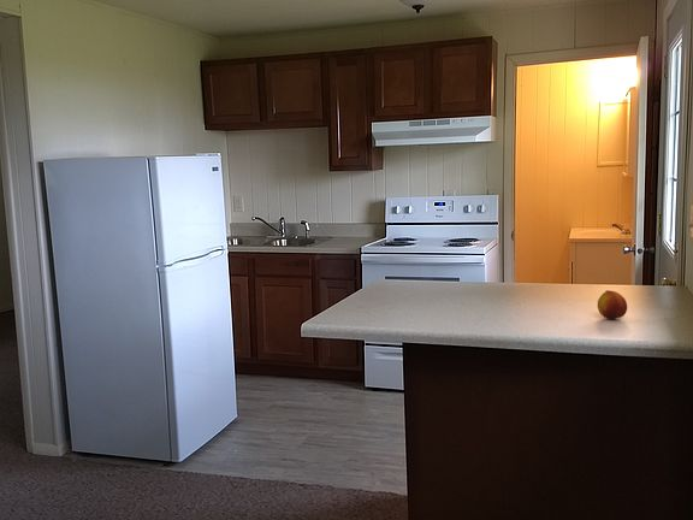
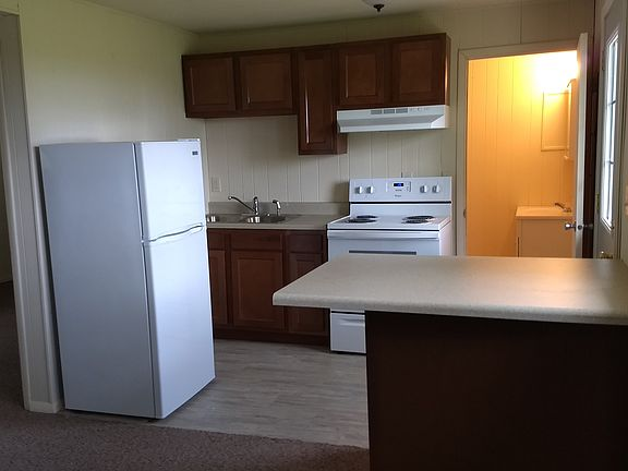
- fruit (611, 303)
